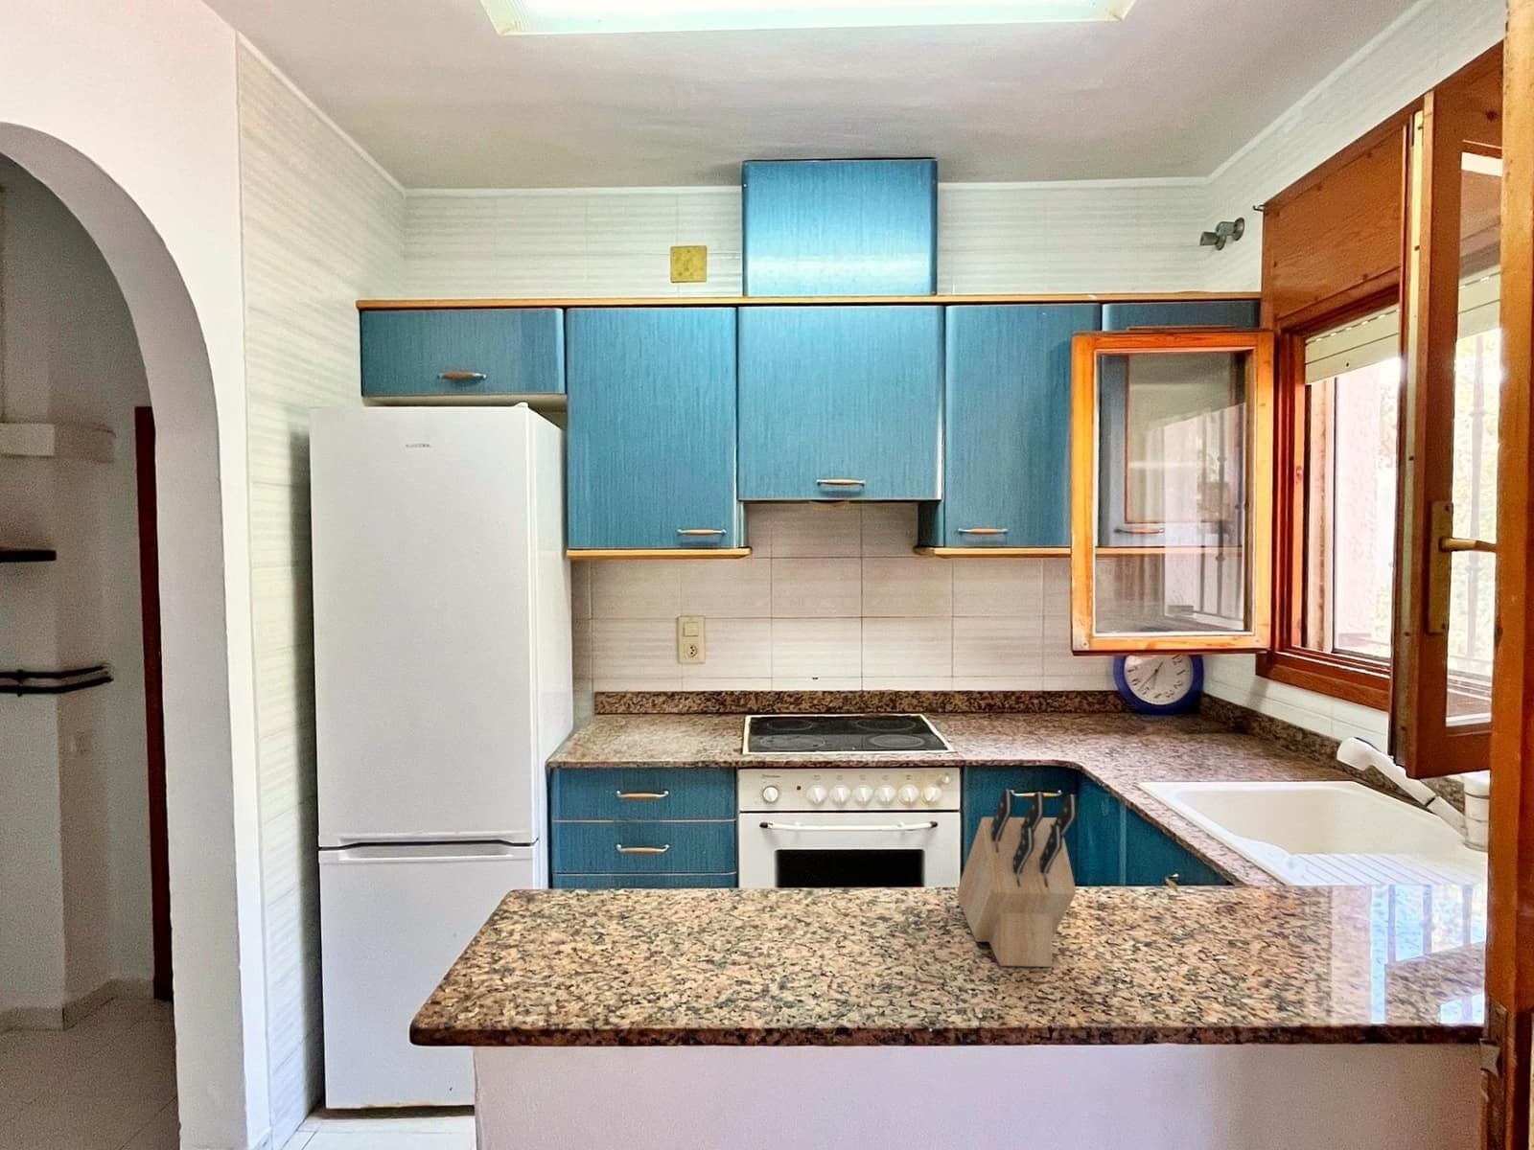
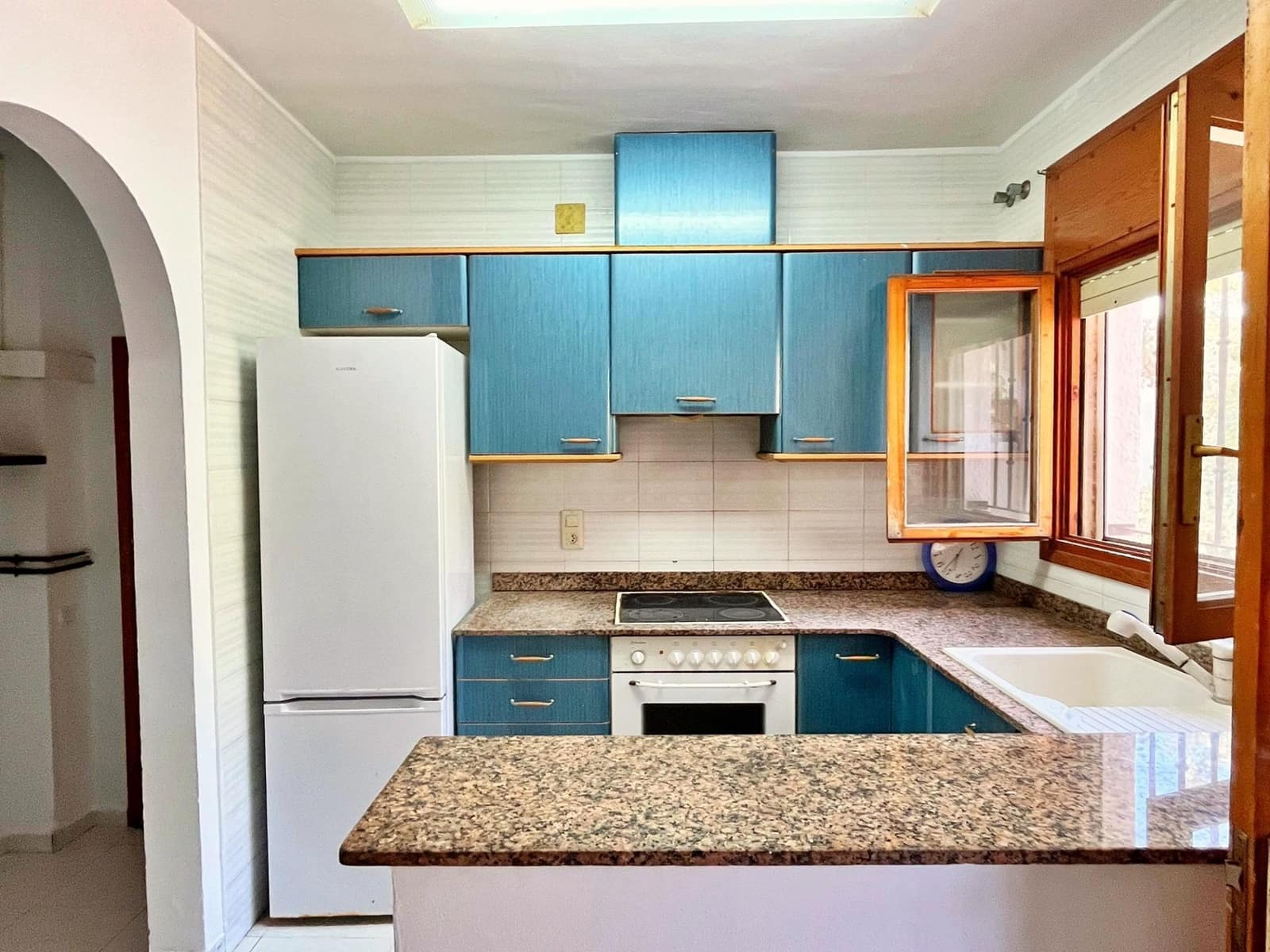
- knife block (1013, 854)
